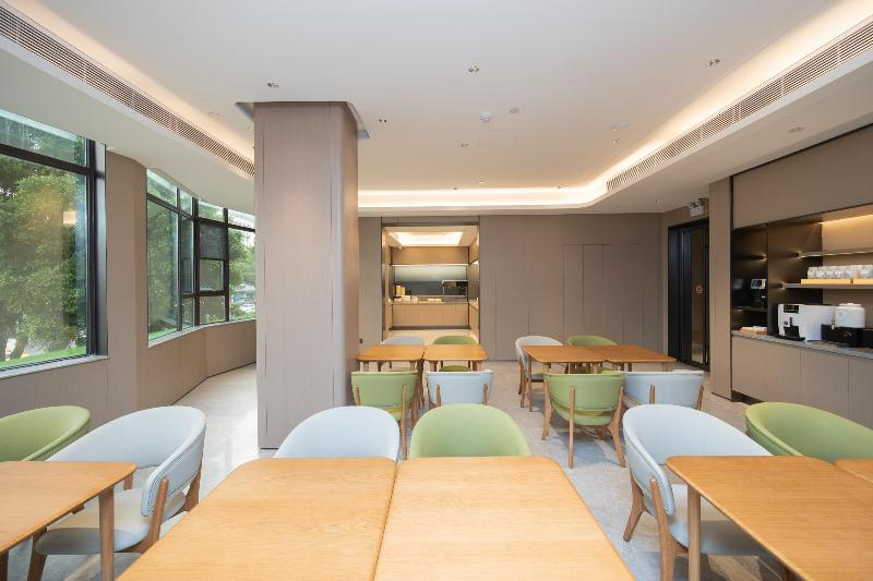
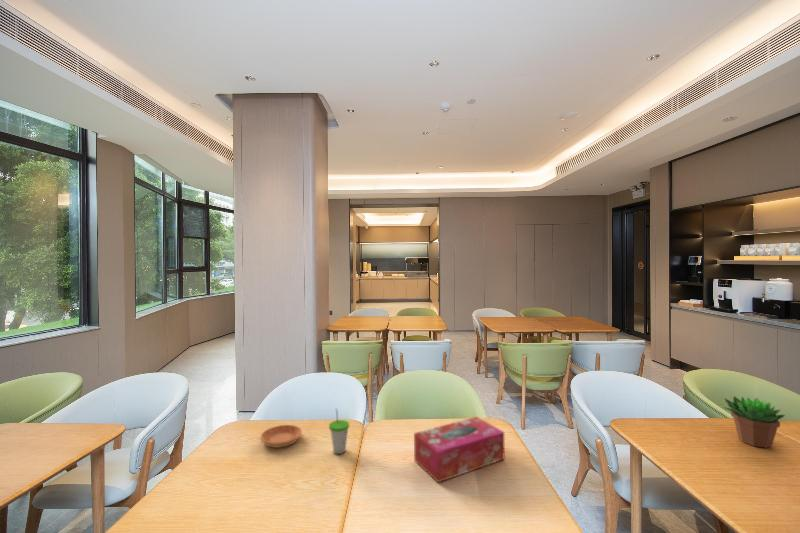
+ cup (339, 431)
+ saucer (281, 436)
+ succulent plant (752, 419)
+ tissue box (459, 446)
